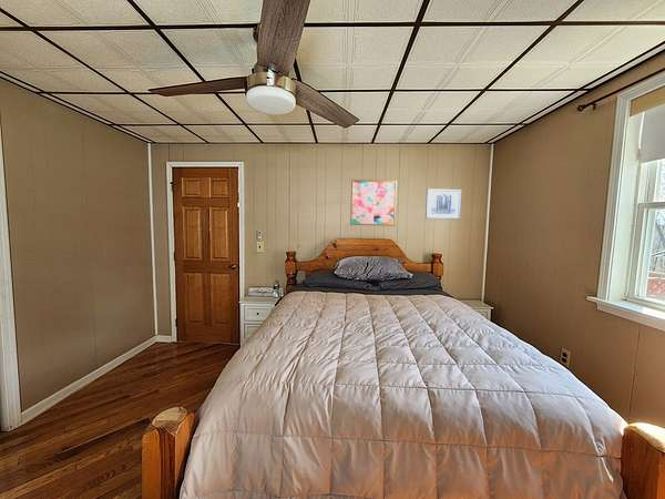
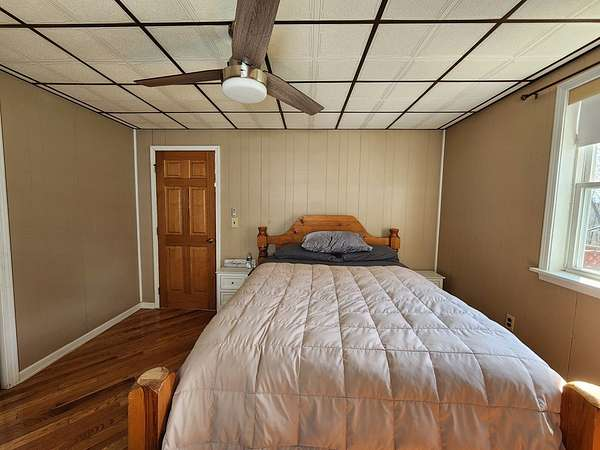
- wall art (443, 204)
- wall art (372, 203)
